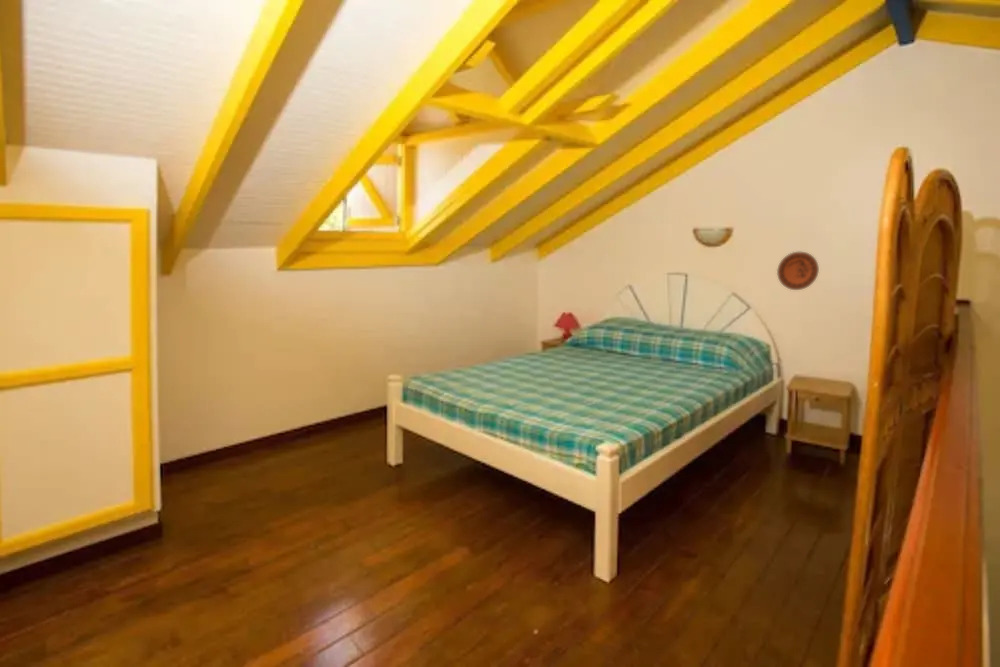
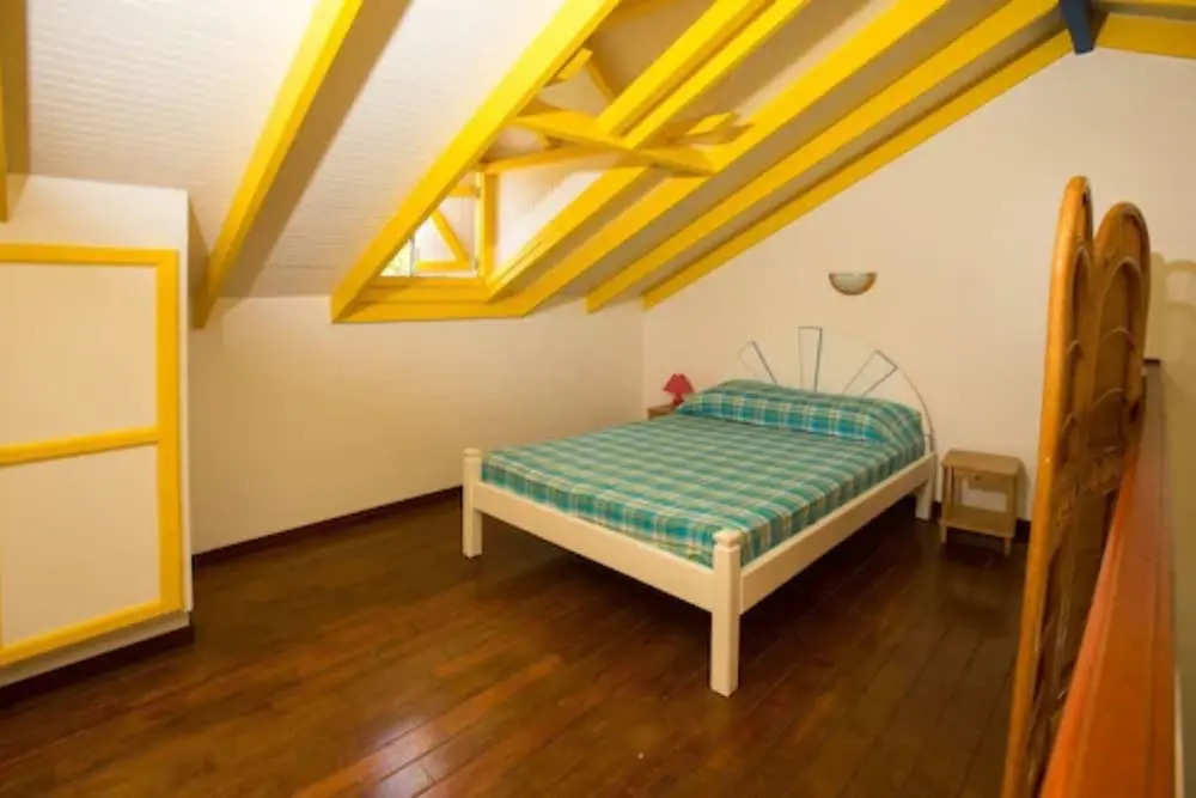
- decorative plate (797, 270)
